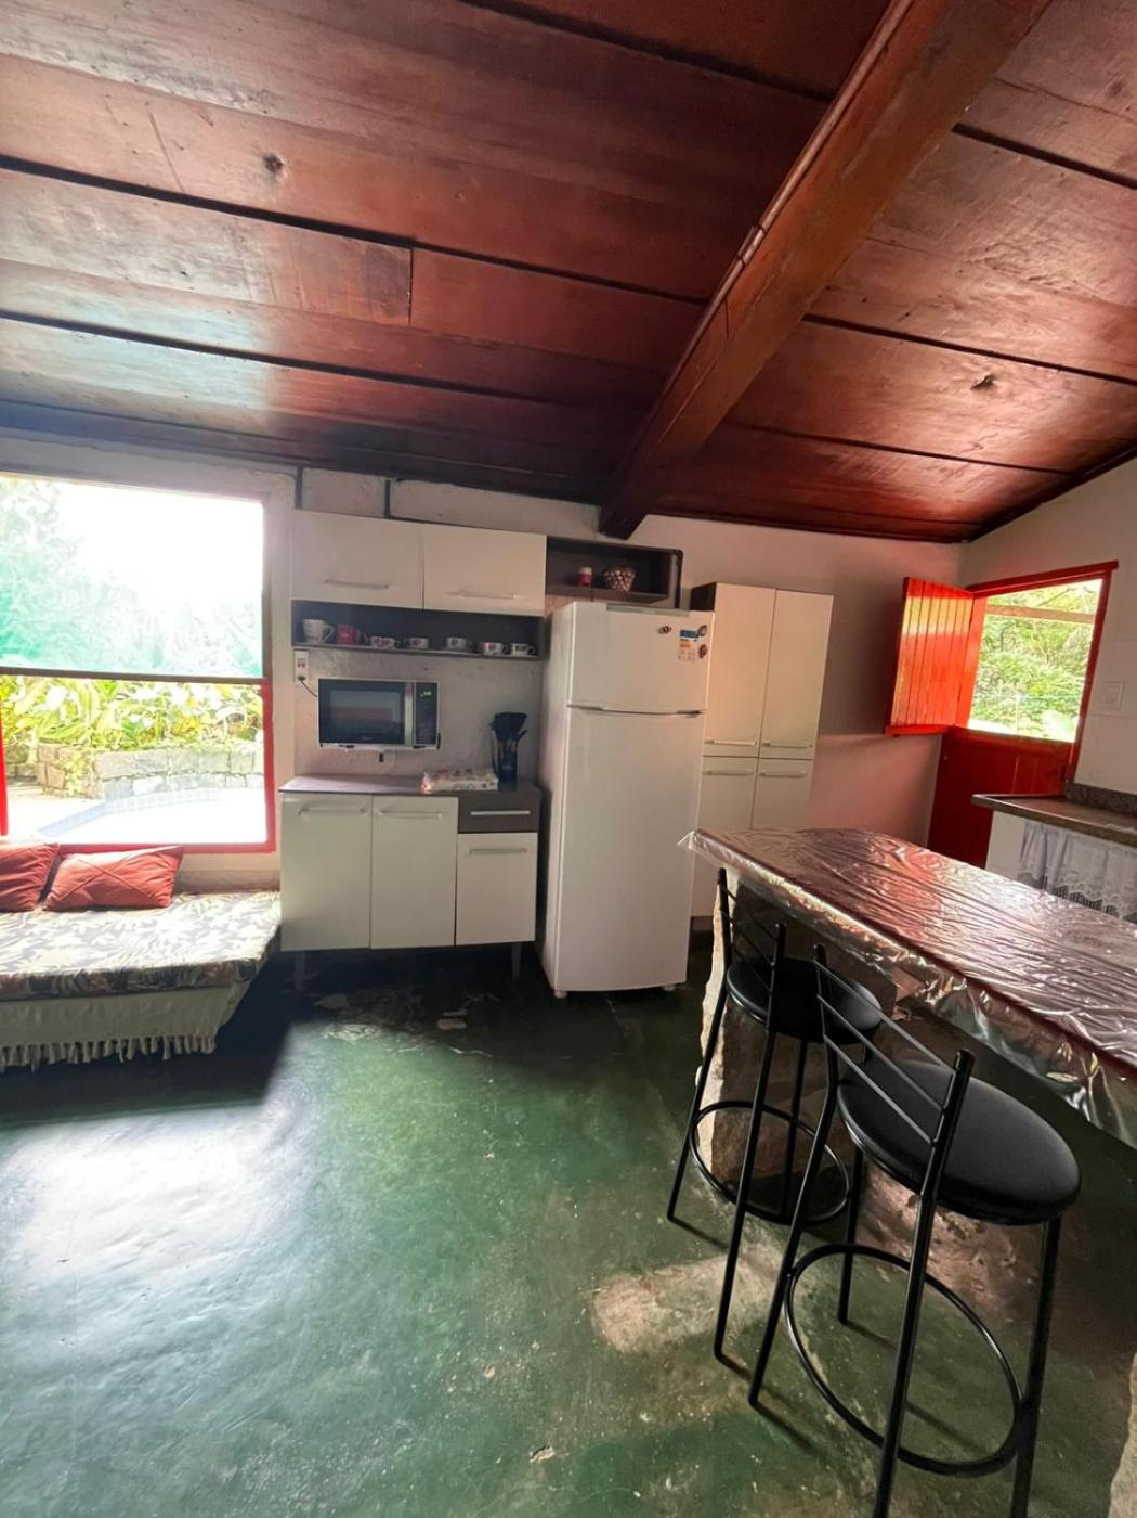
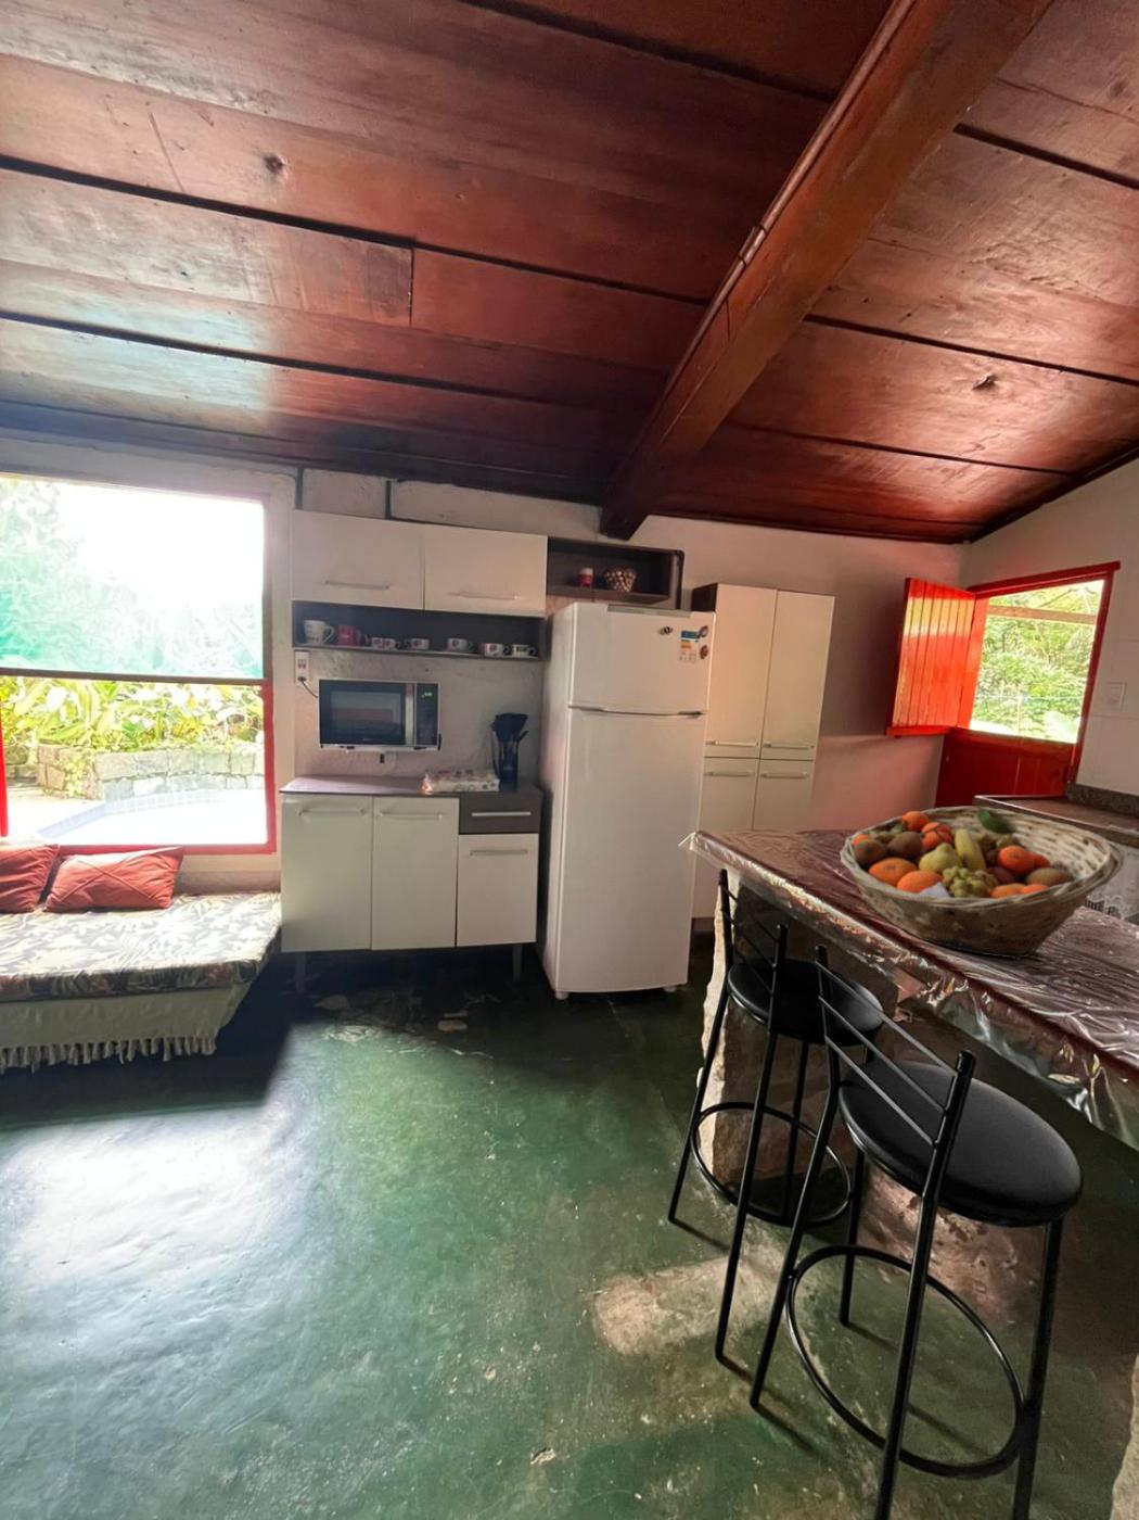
+ fruit basket (960, 869)
